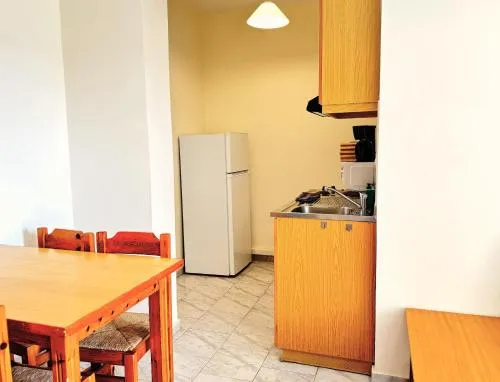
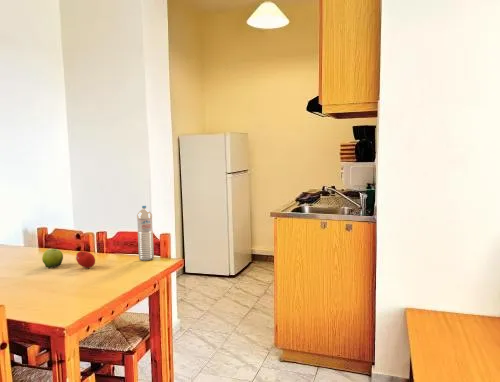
+ fruit (85, 259)
+ fruit (52, 257)
+ water bottle (145, 232)
